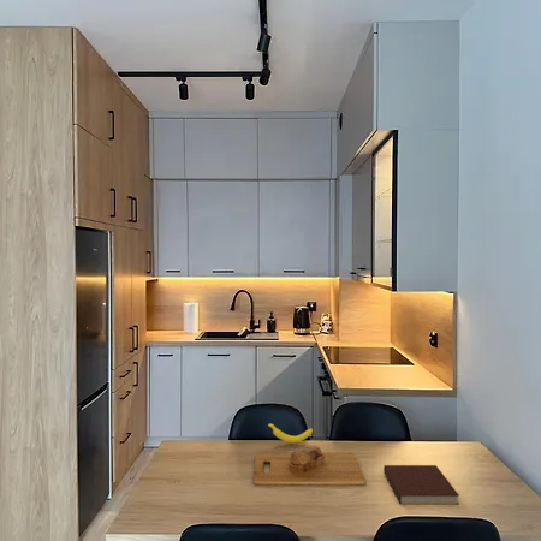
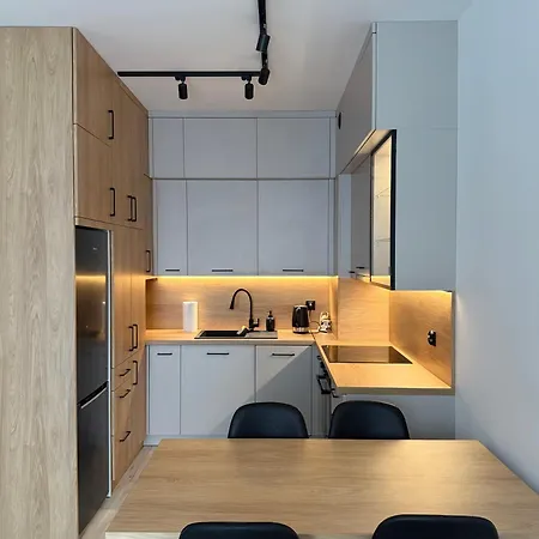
- notebook (418, 483)
- banana (290, 435)
- cutting board (307, 458)
